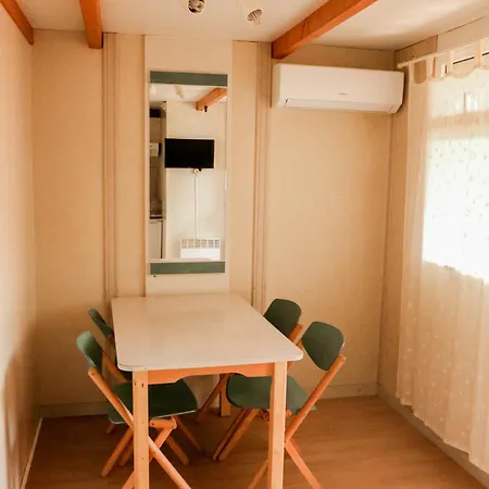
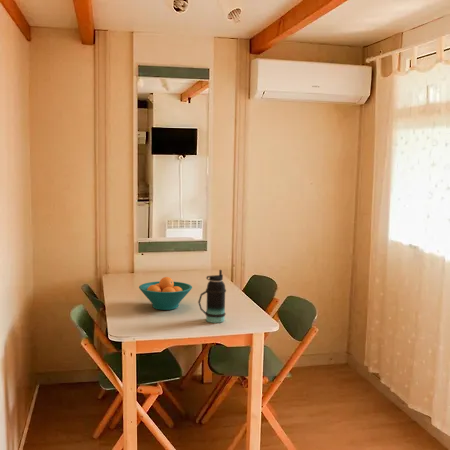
+ bottle (212, 295)
+ fruit bowl (165, 292)
